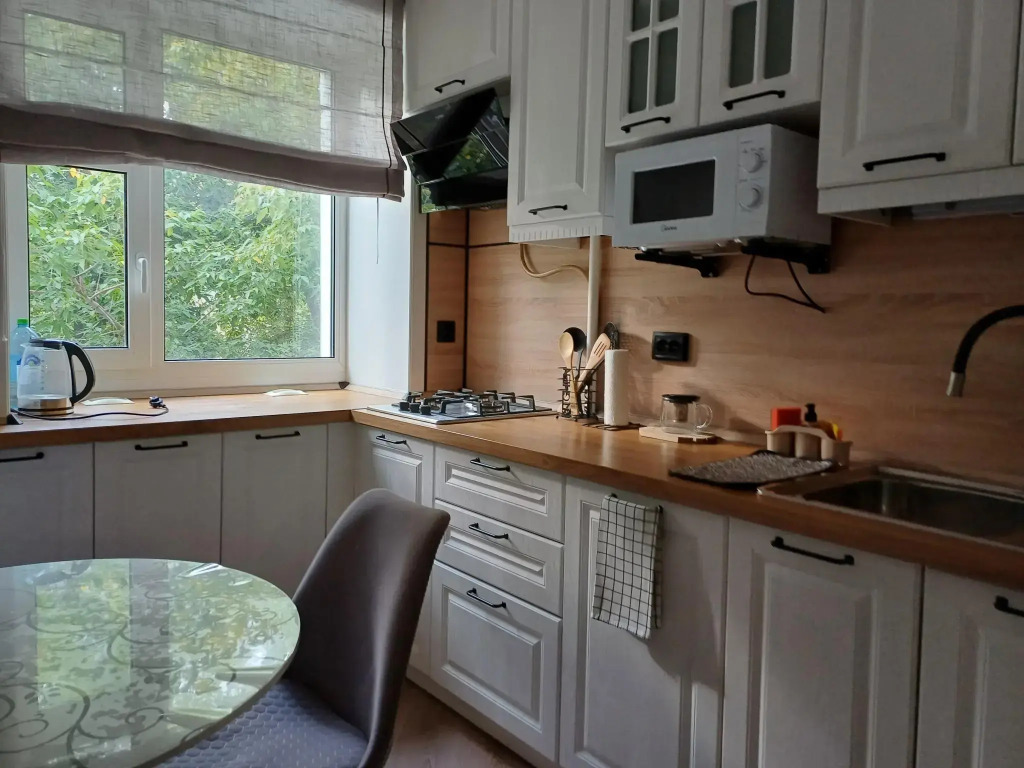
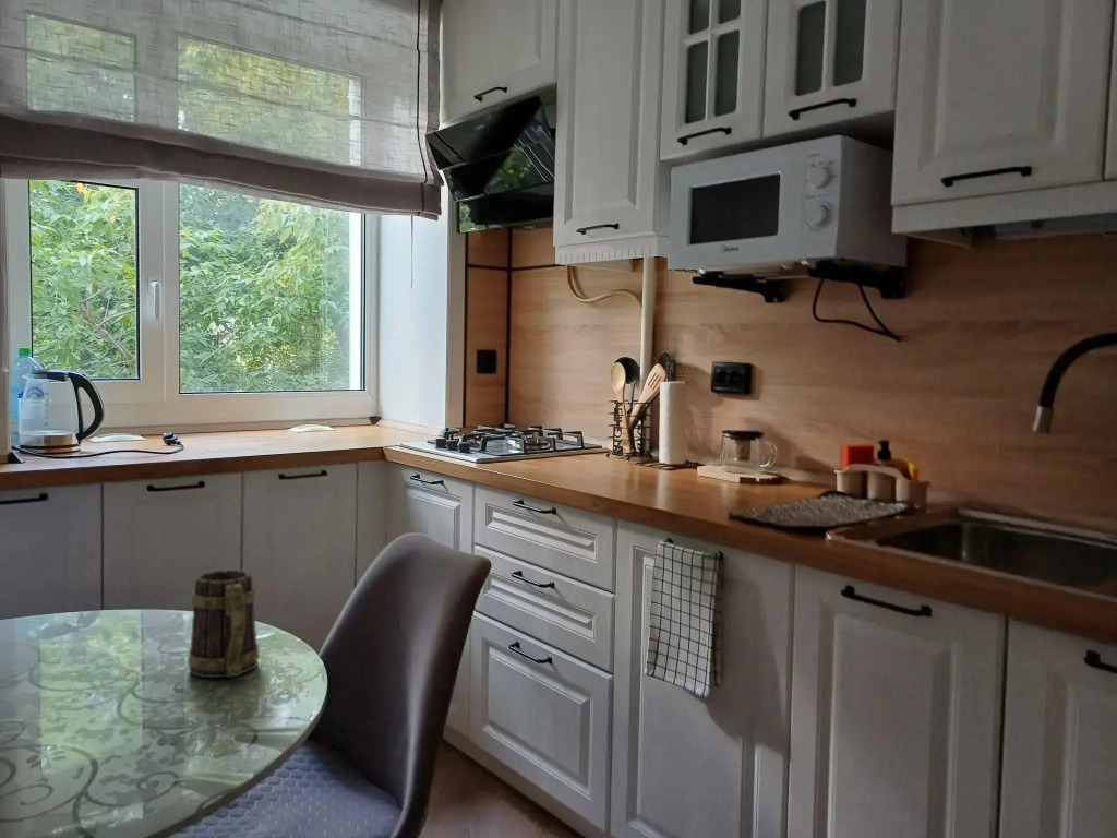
+ mug (227, 625)
